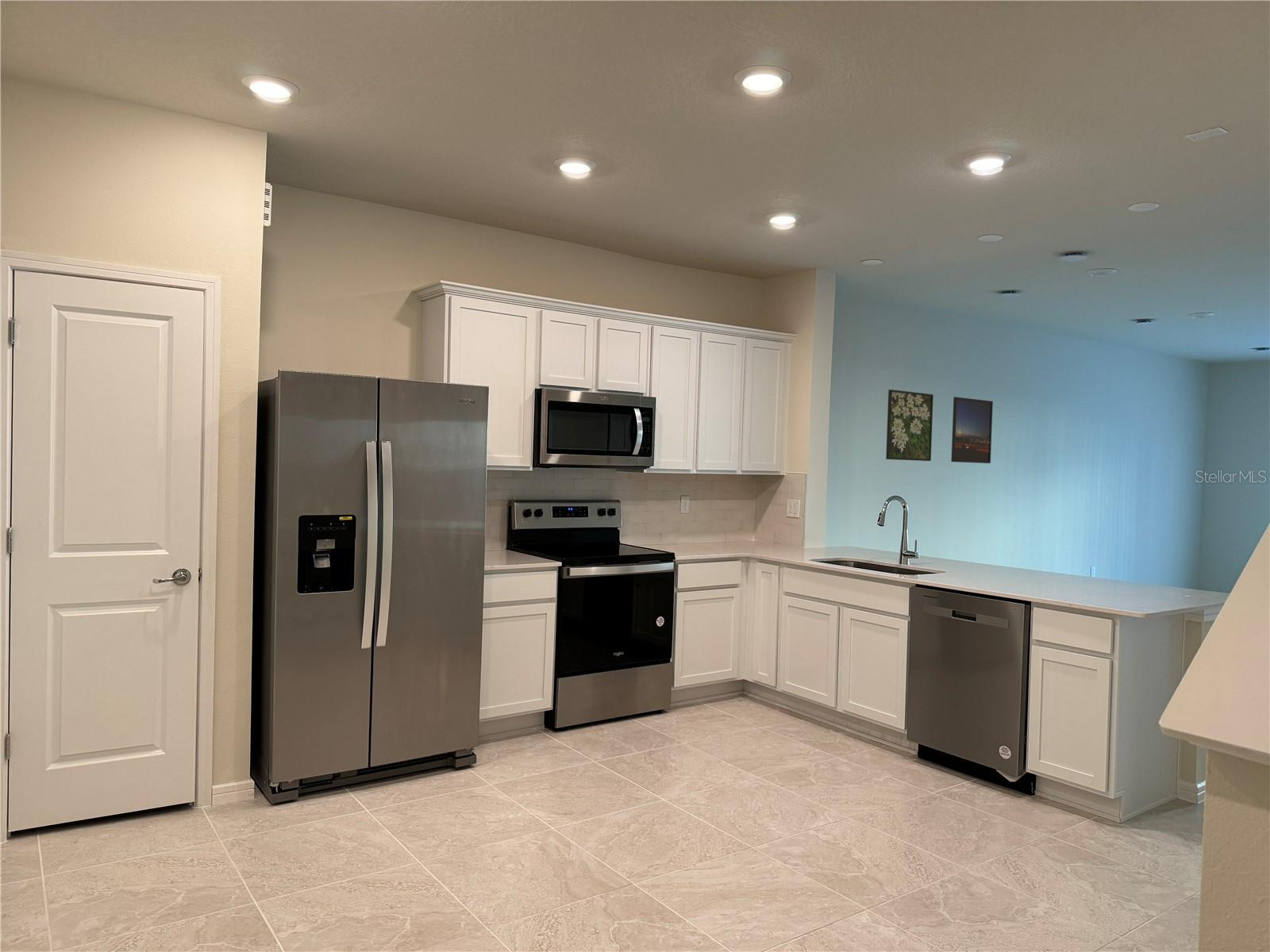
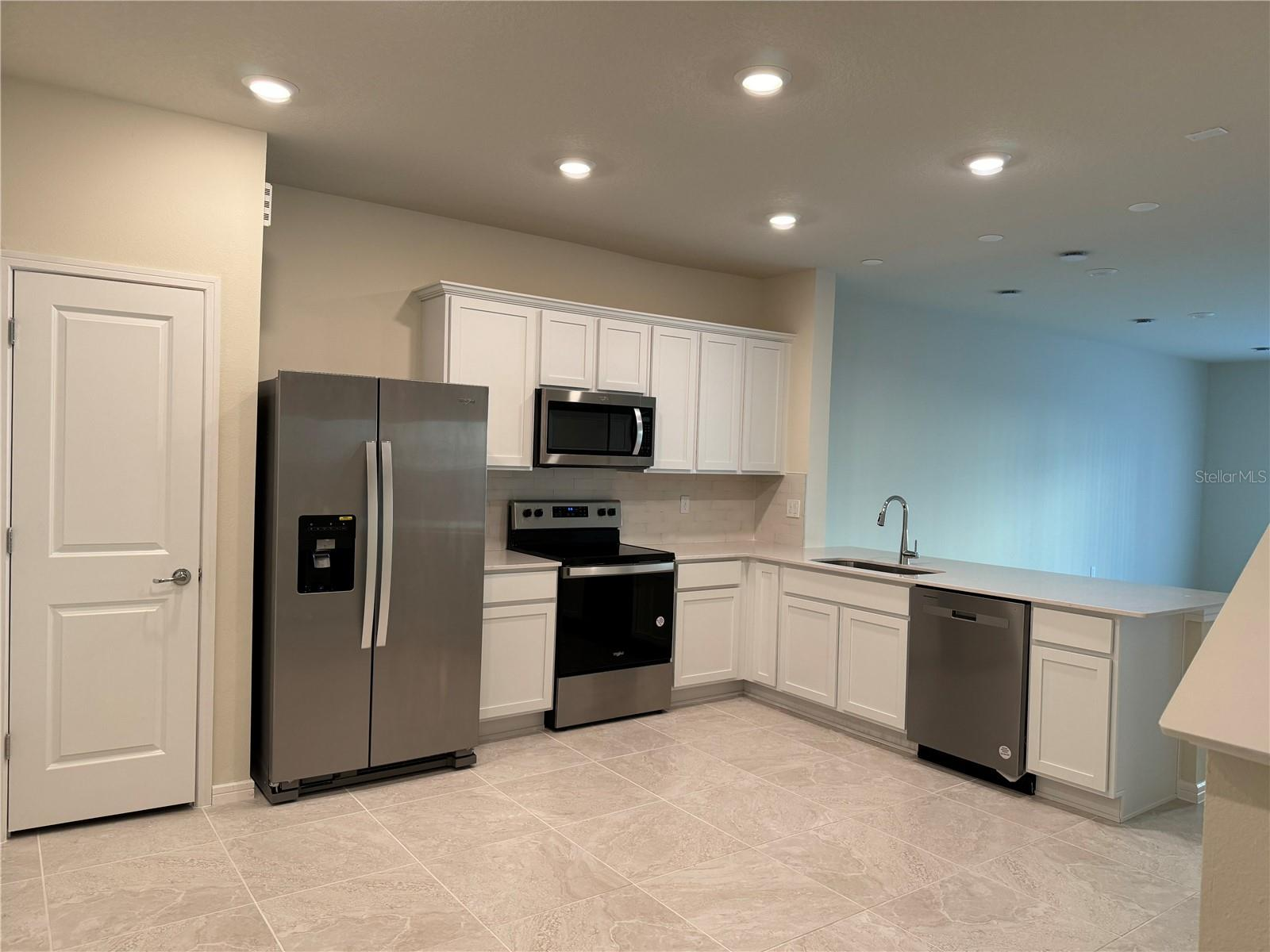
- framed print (910, 426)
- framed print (972, 431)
